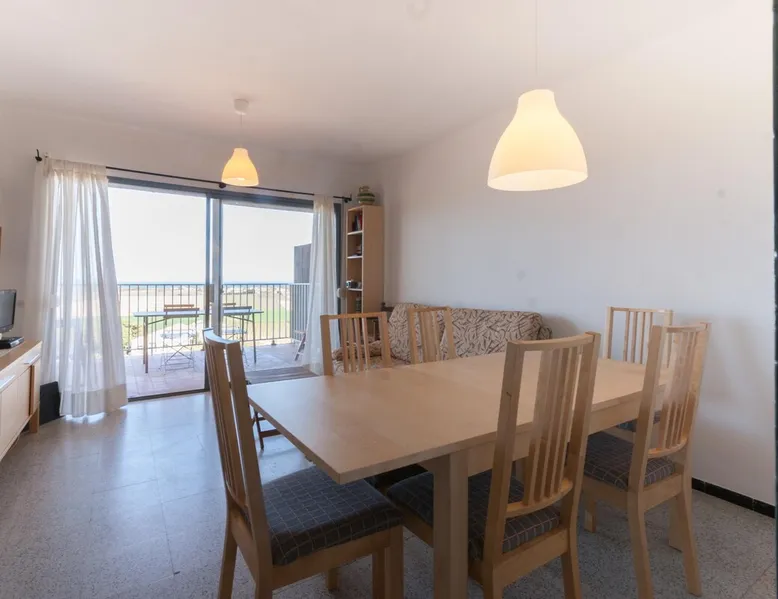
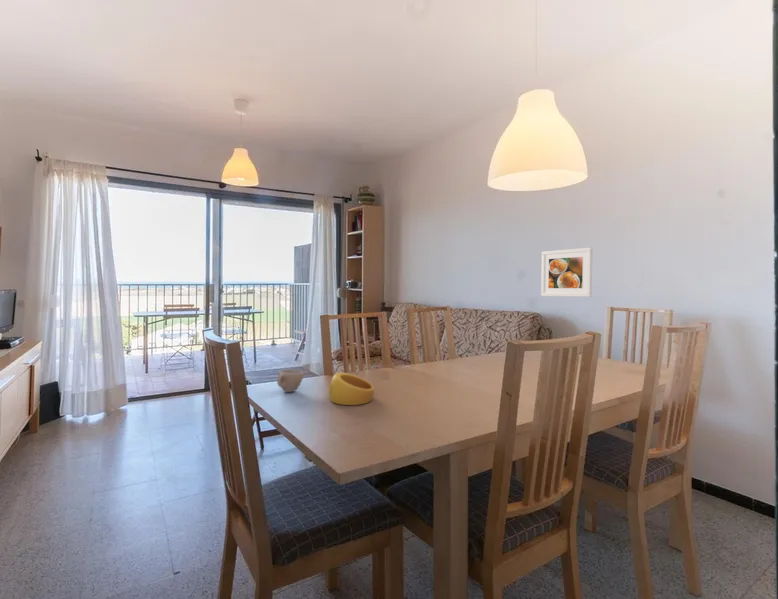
+ cup (288, 381)
+ ring (351, 386)
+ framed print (565, 273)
